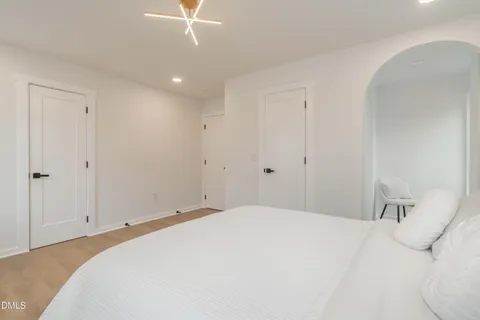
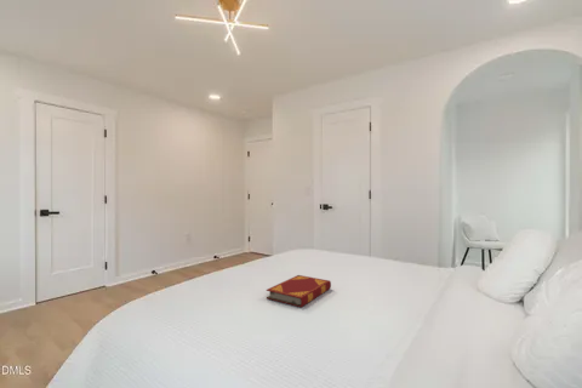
+ hardback book (299, 289)
